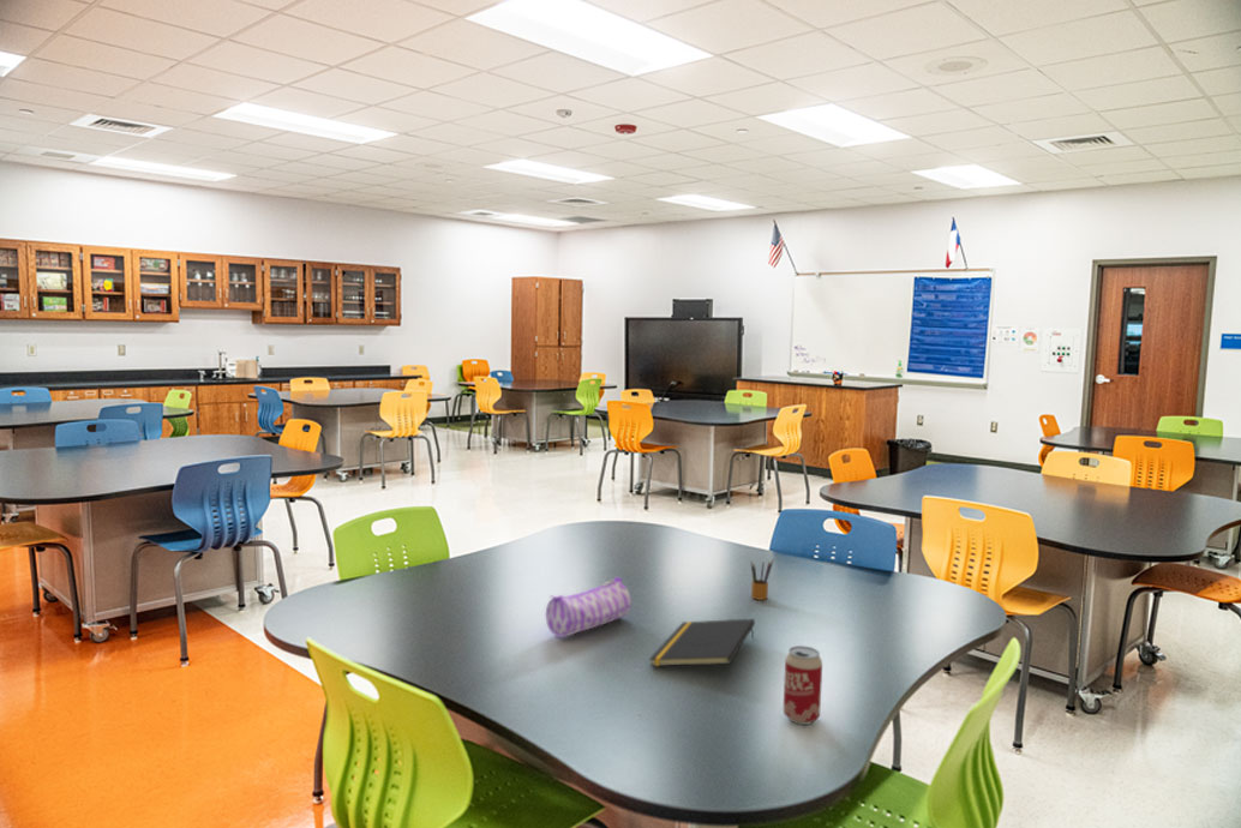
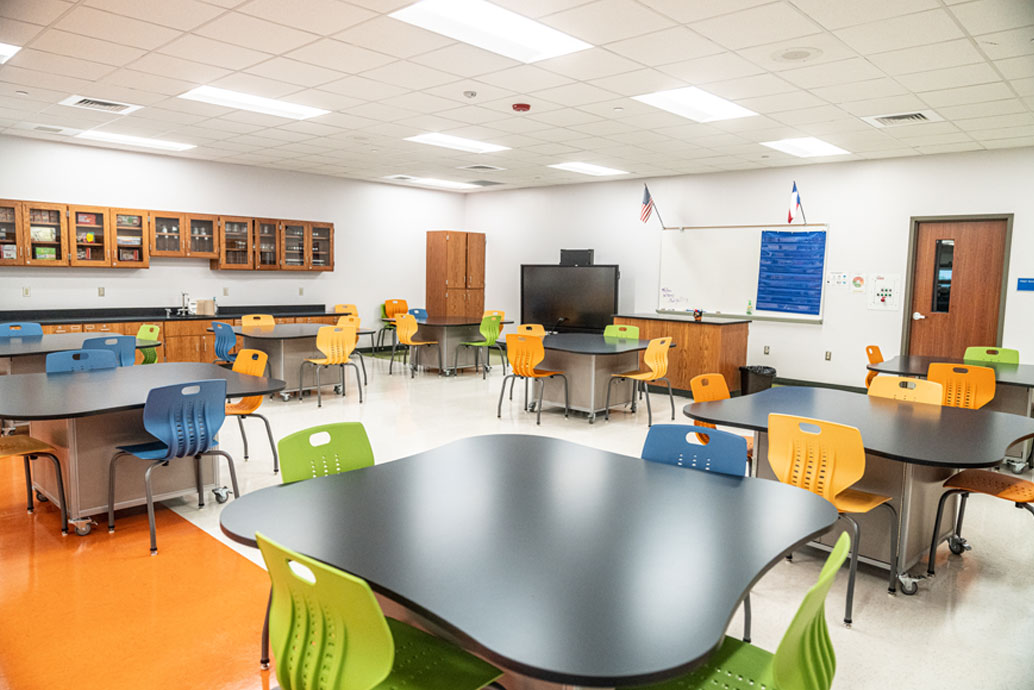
- notepad (703, 641)
- beverage can (802, 685)
- pencil box (761, 578)
- pencil case (589, 606)
